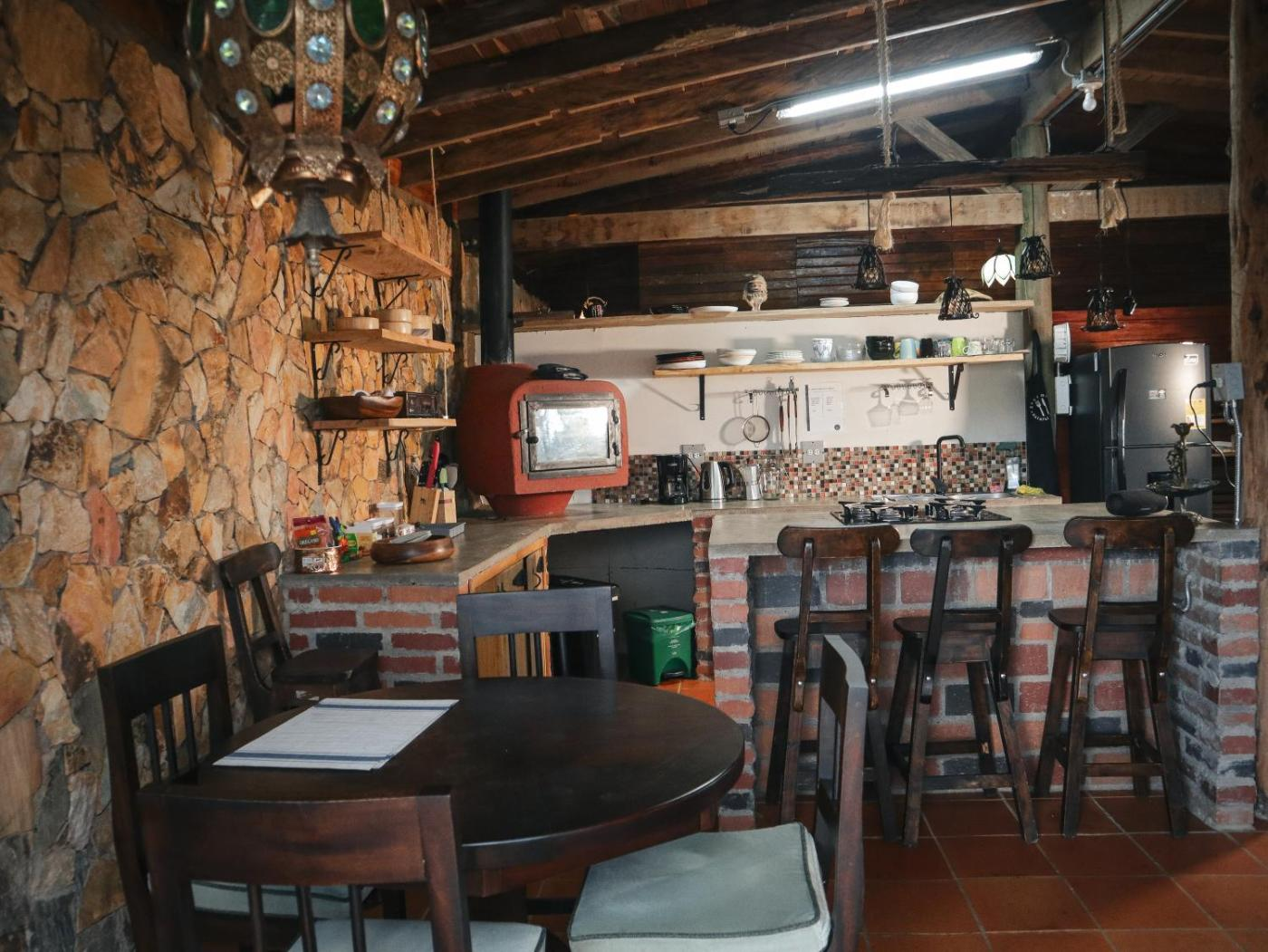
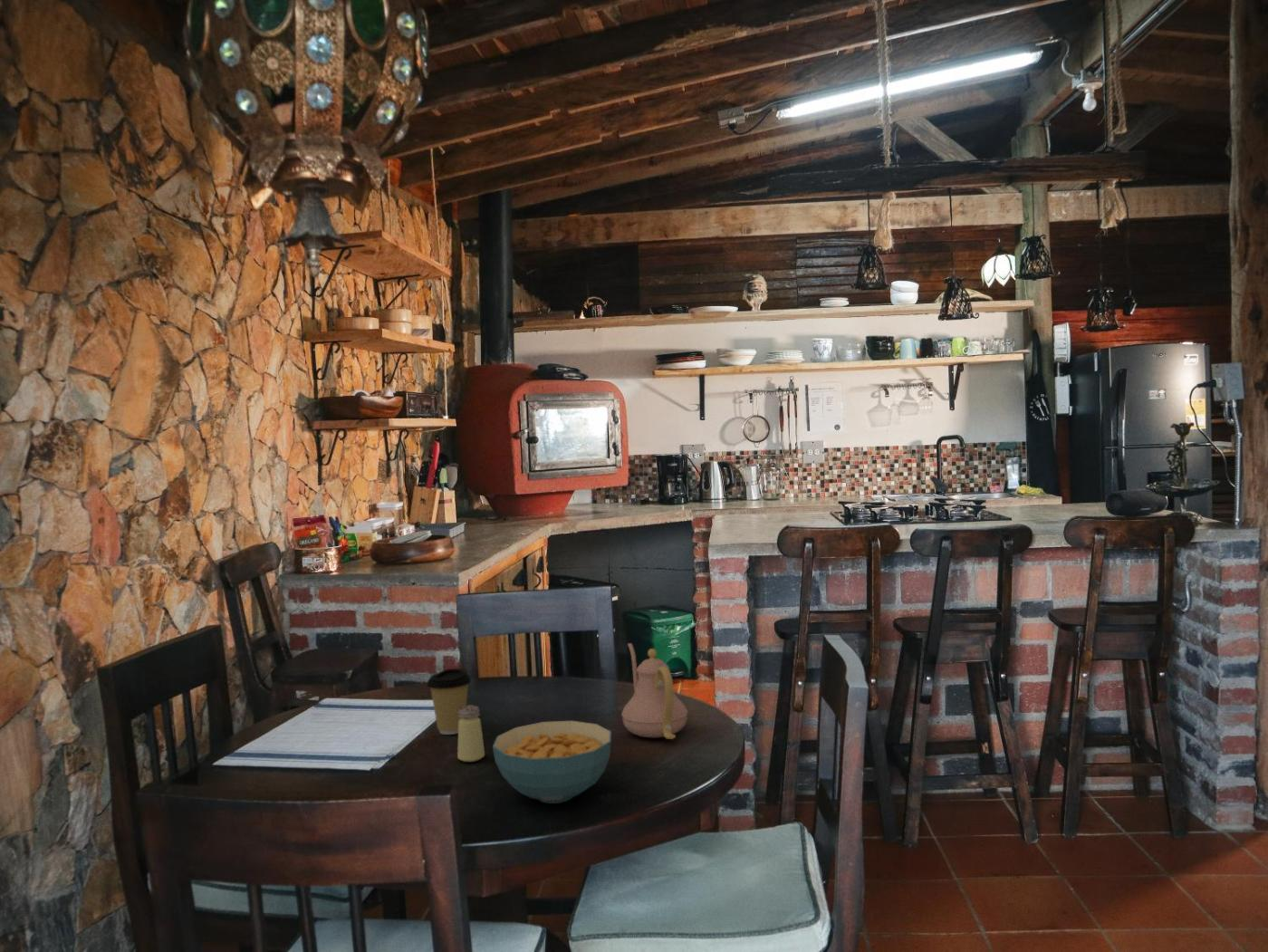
+ teapot (648, 687)
+ cereal bowl (554, 767)
+ coffee cup (449, 701)
+ saltshaker (469, 732)
